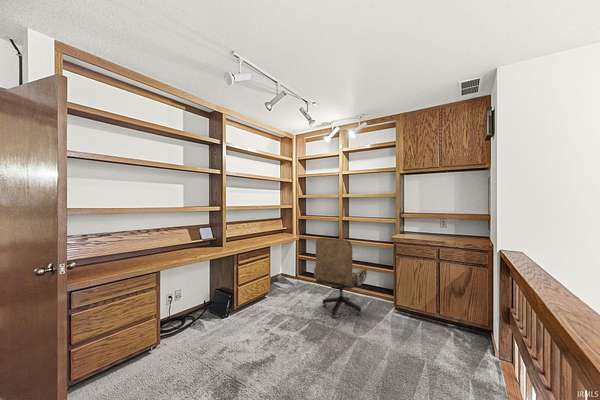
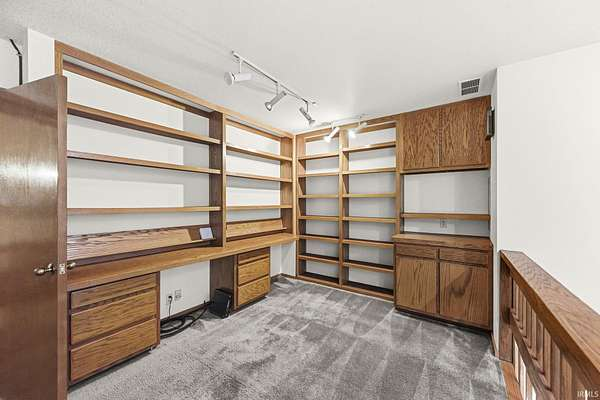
- office chair (340, 273)
